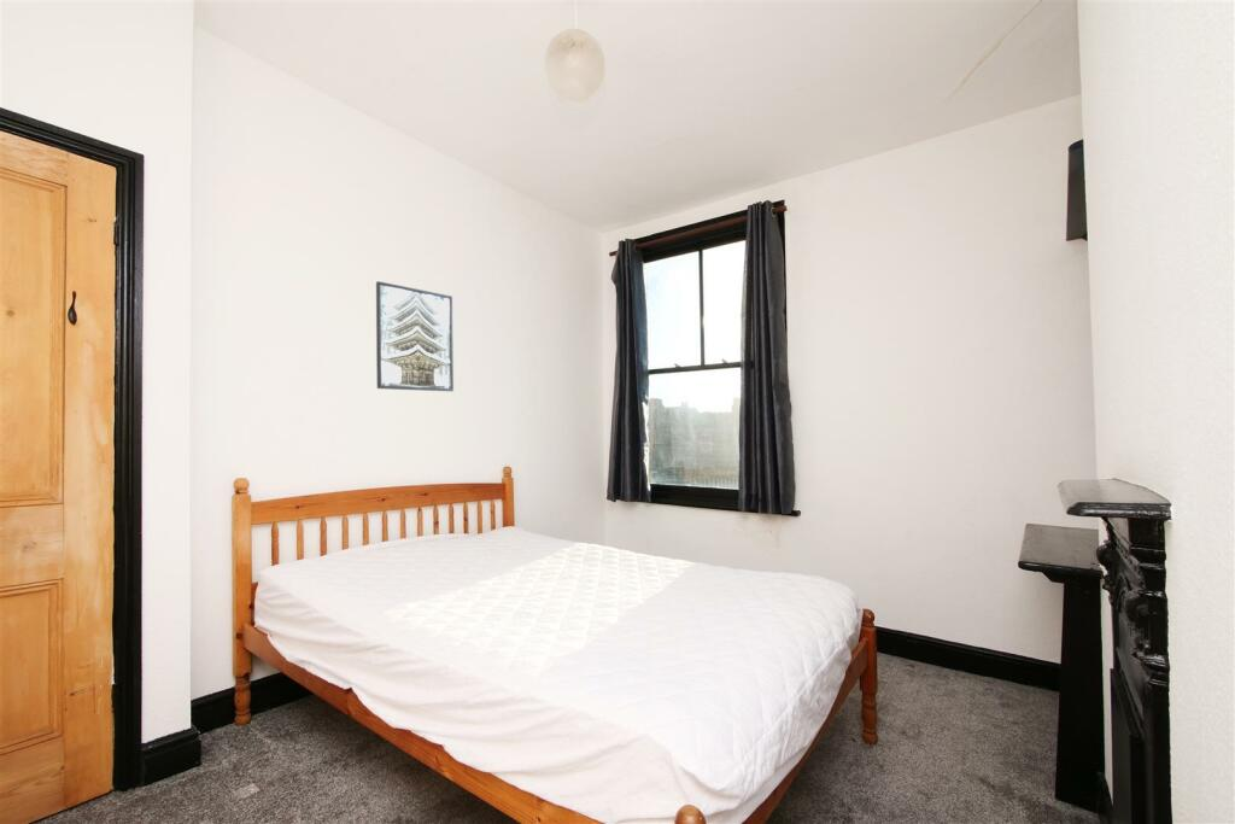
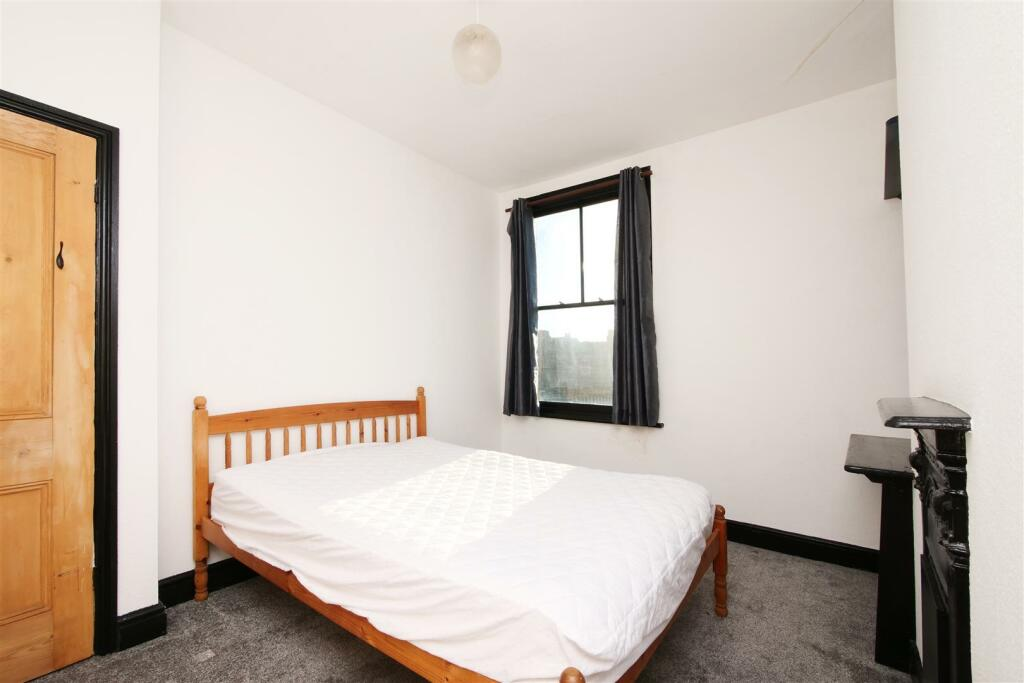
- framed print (416, 339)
